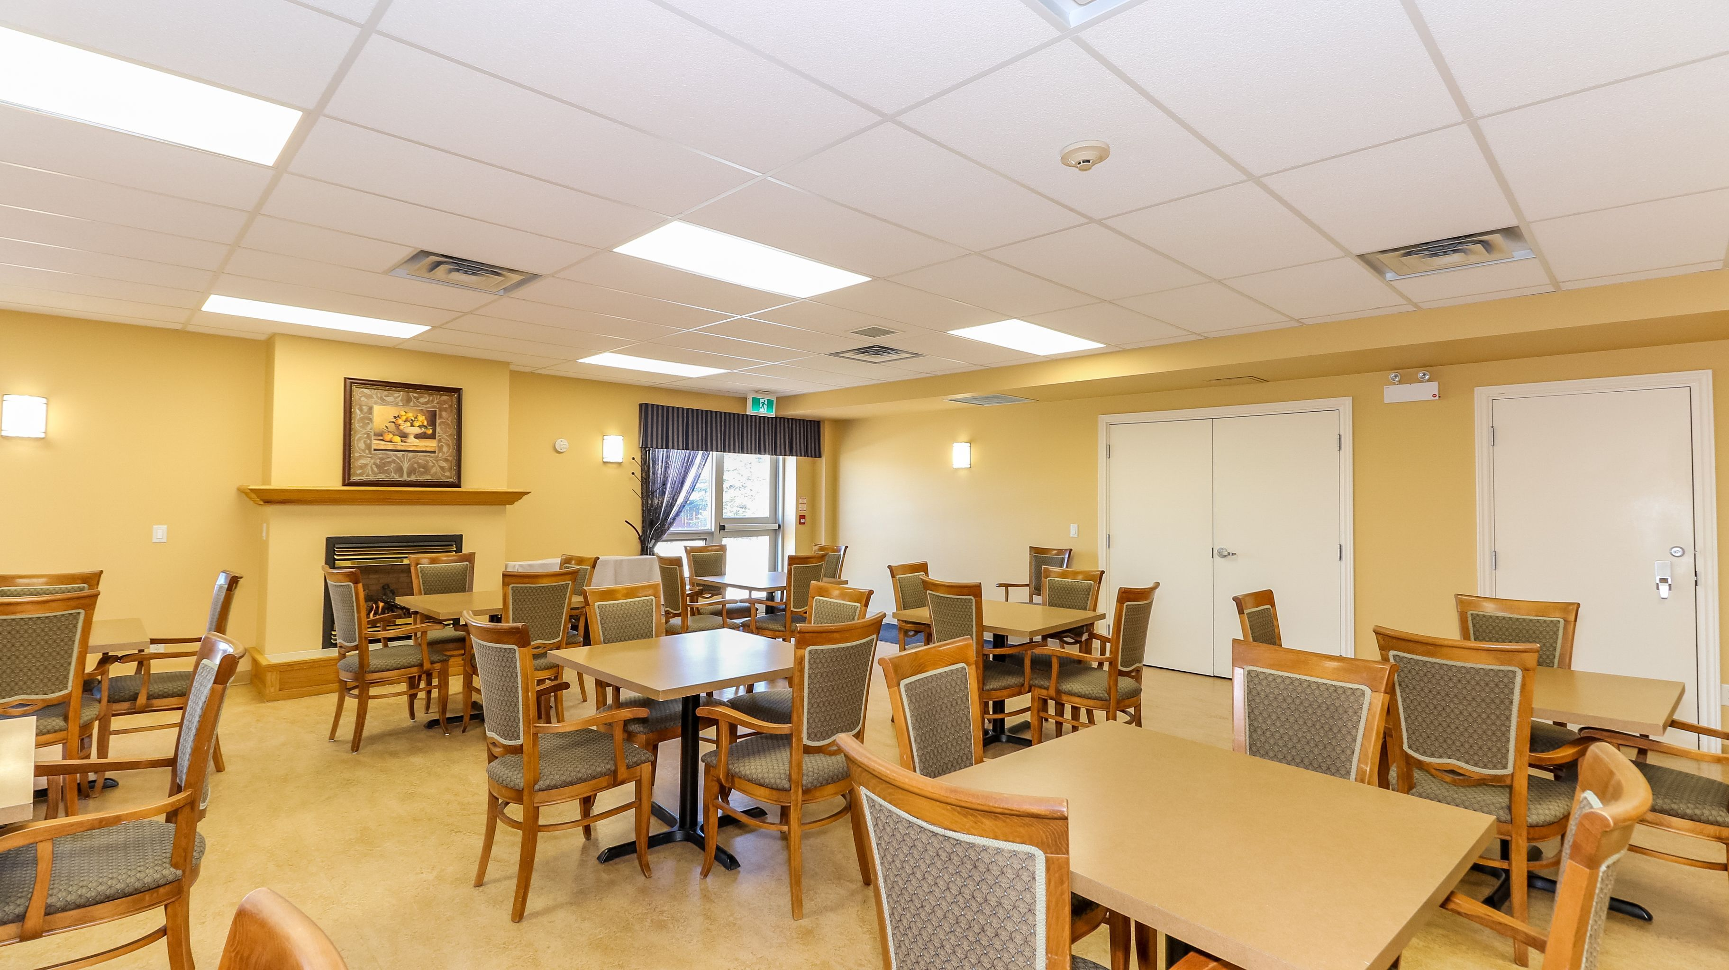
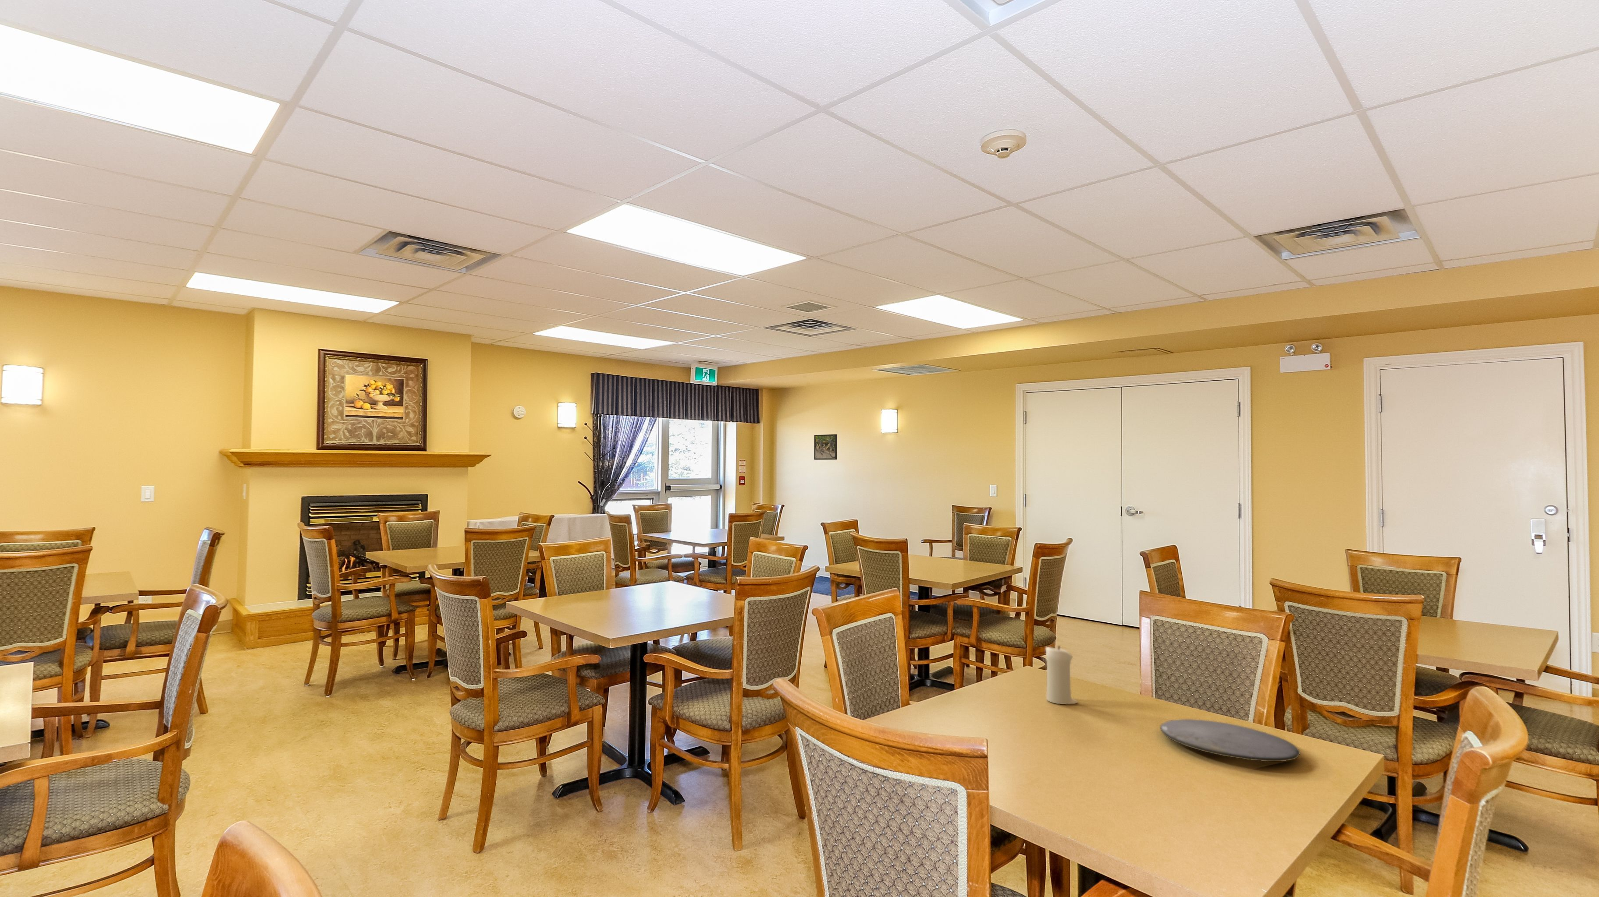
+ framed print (826, 447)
+ candle (1060, 673)
+ plate (1228, 739)
